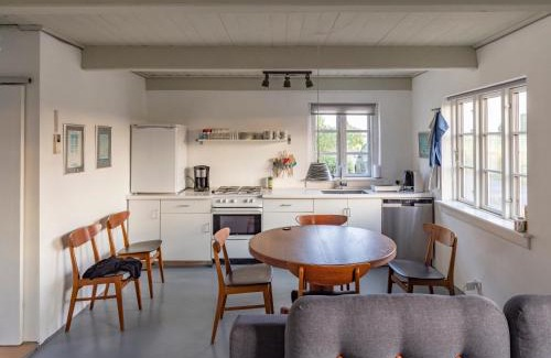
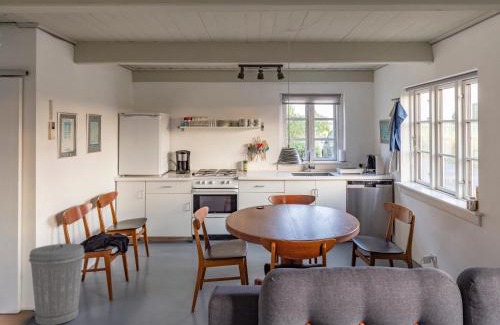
+ trash can (57, 280)
